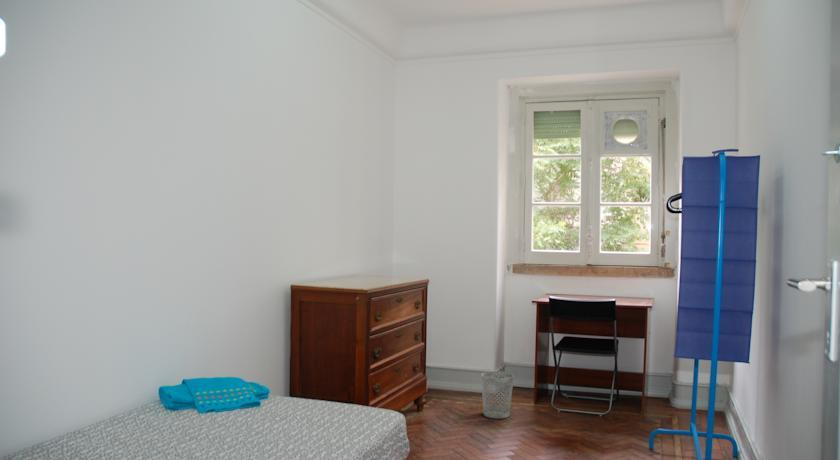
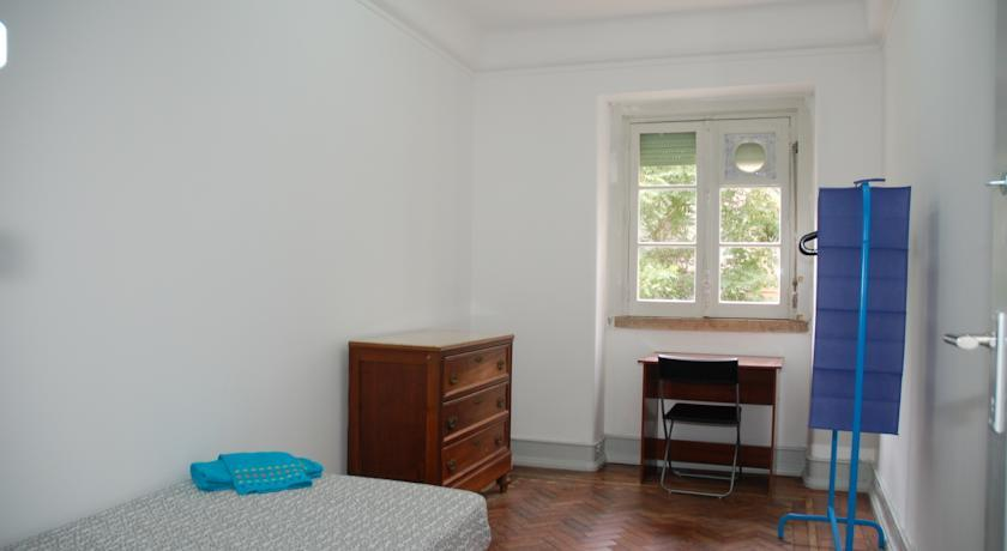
- wastebasket (496, 395)
